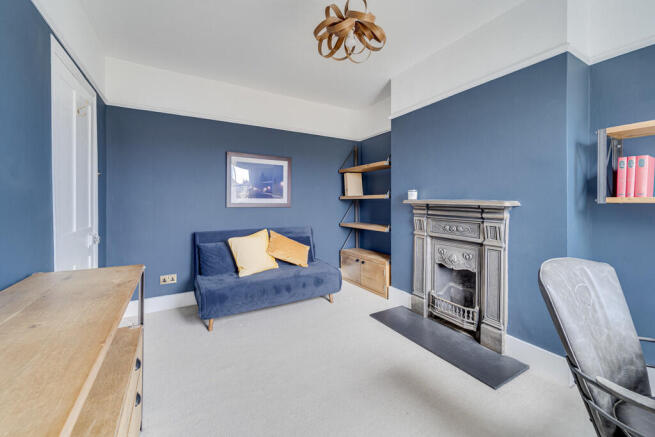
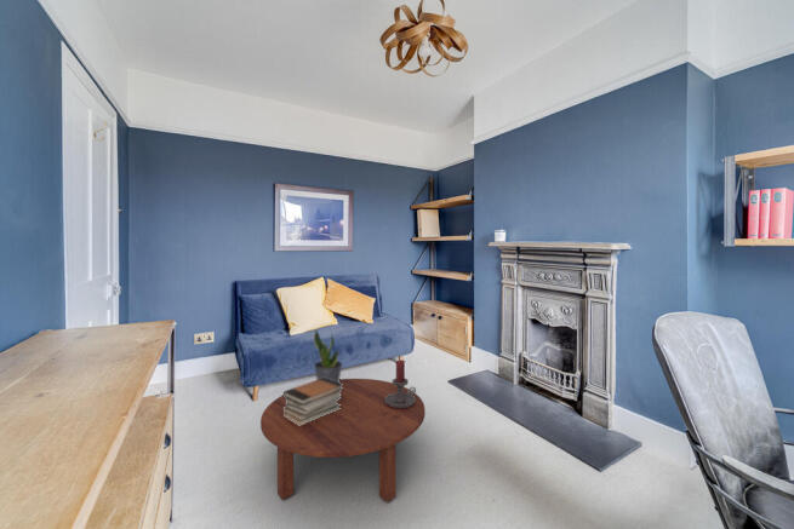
+ coffee table (345, 435)
+ potted plant (327, 358)
+ book stack (313, 399)
+ candle holder (402, 379)
